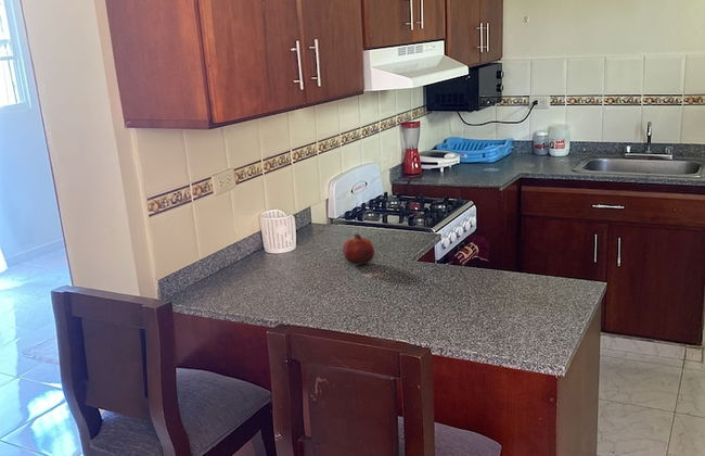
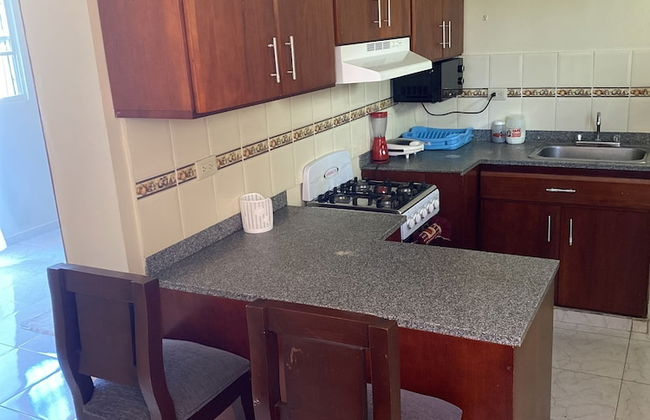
- fruit (358, 249)
